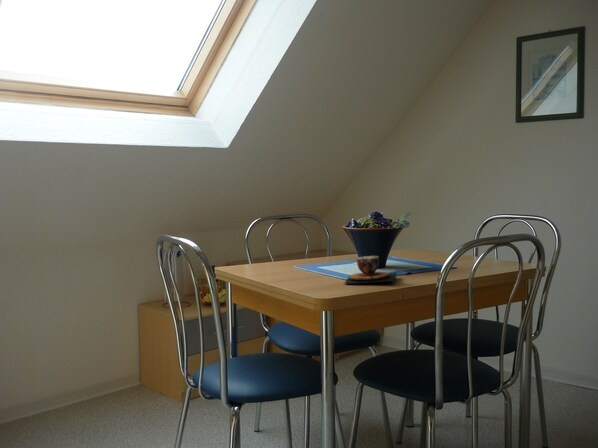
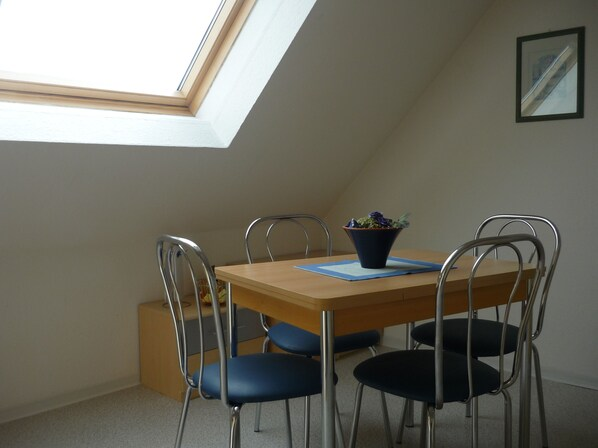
- teacup (371, 268)
